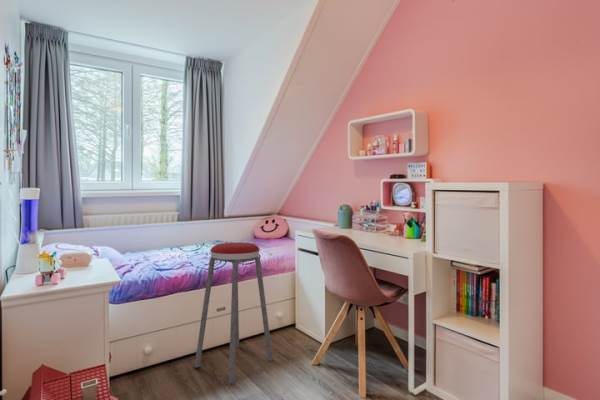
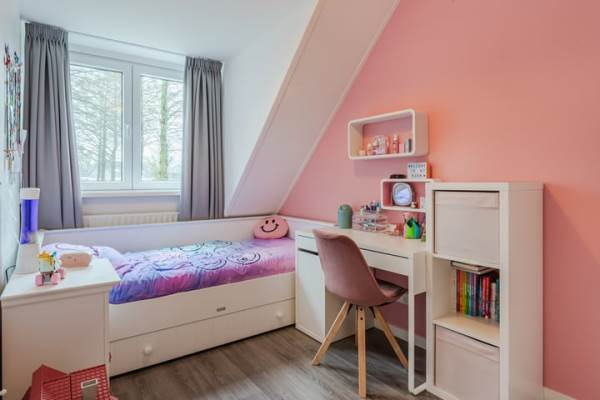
- music stool (234, 303)
